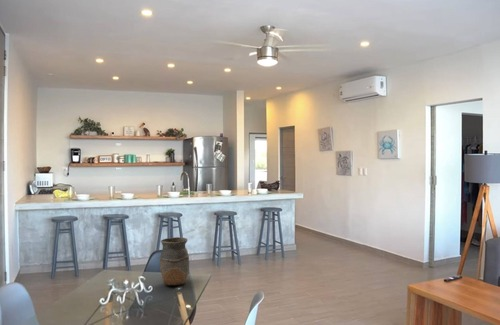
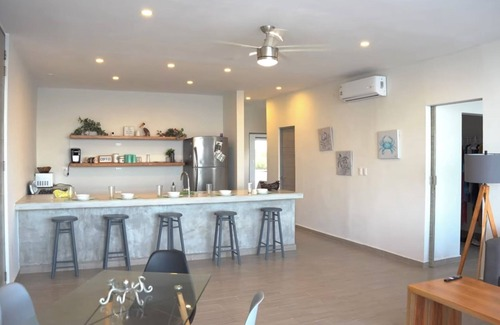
- vase (174, 261)
